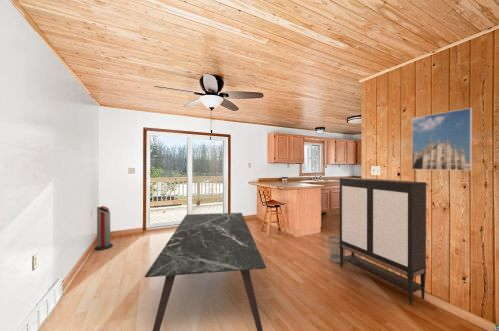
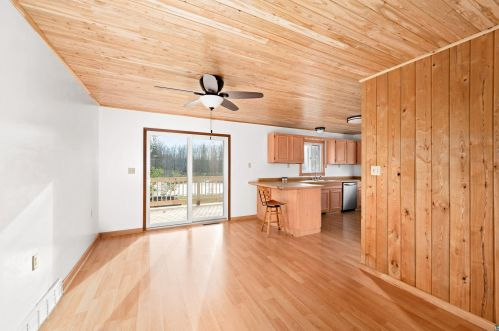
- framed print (439, 141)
- dining table (212, 257)
- storage cabinet (376, 230)
- air purifier (103, 226)
- wastebasket (337, 249)
